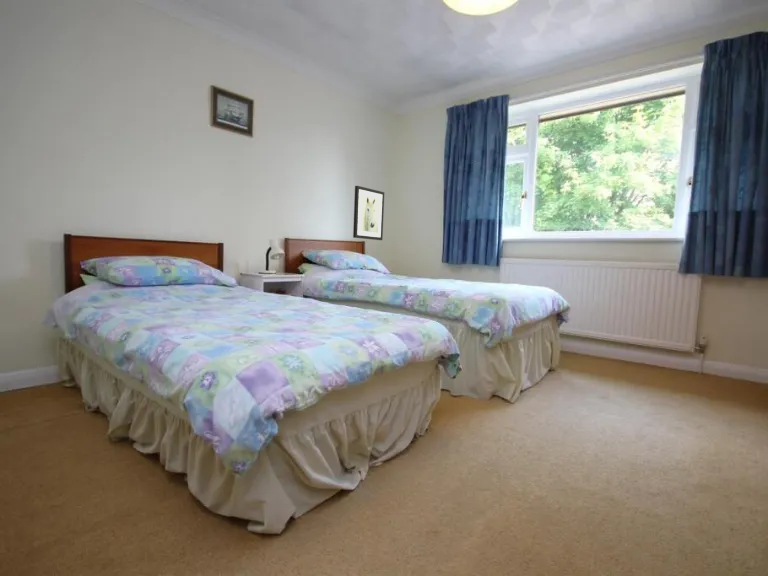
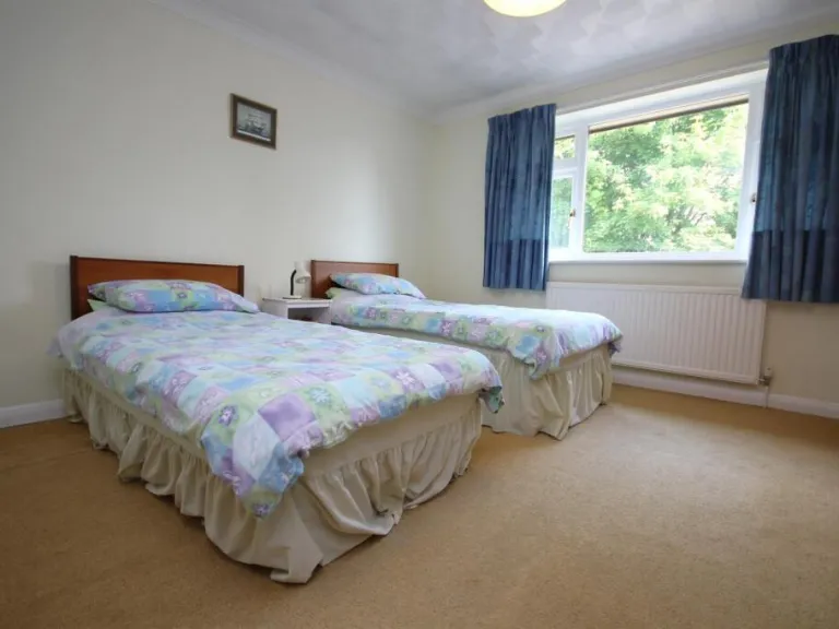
- wall art (369, 214)
